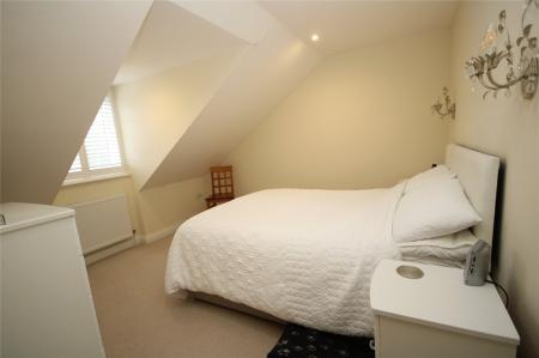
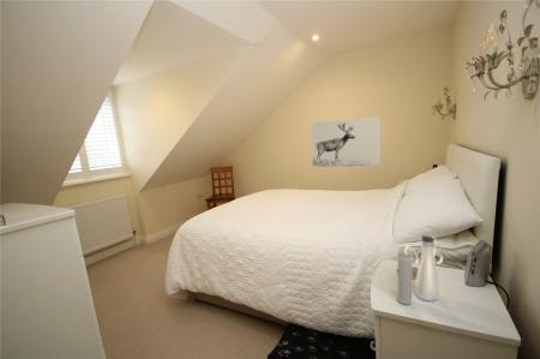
+ water bottle (420, 268)
+ wall art (344, 143)
